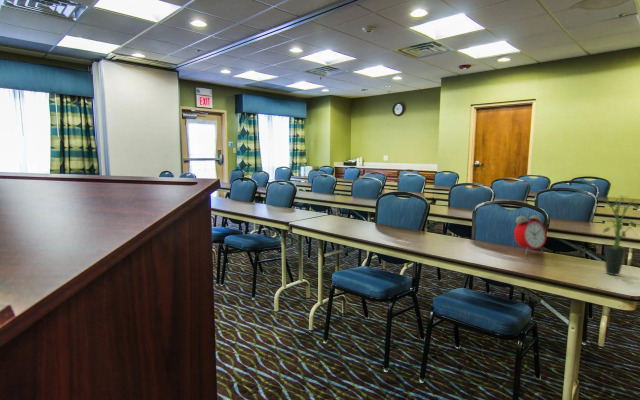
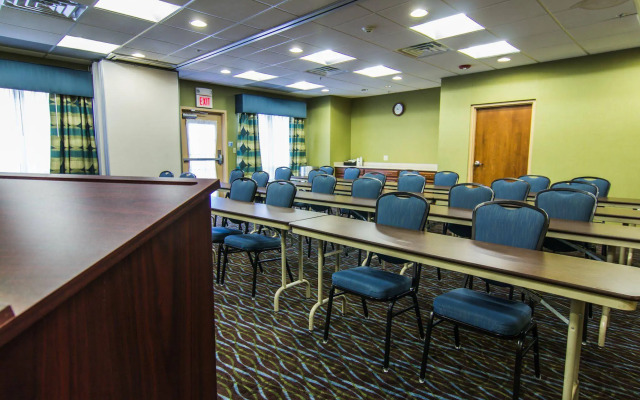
- potted plant (619, 234)
- alarm clock (529, 234)
